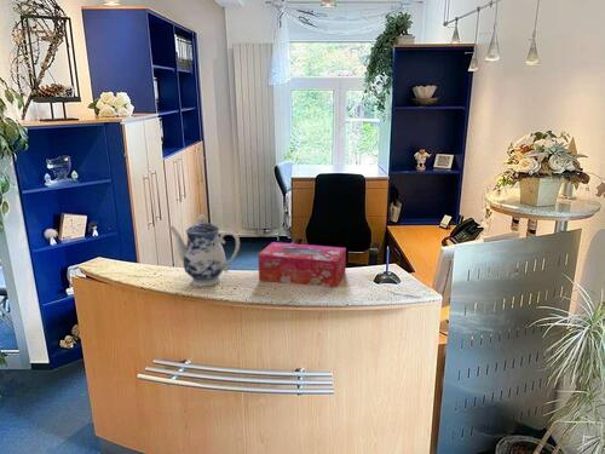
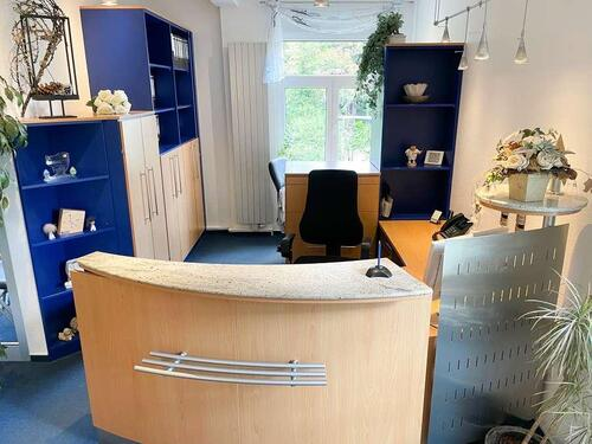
- teapot (203, 248)
- tissue box (302, 263)
